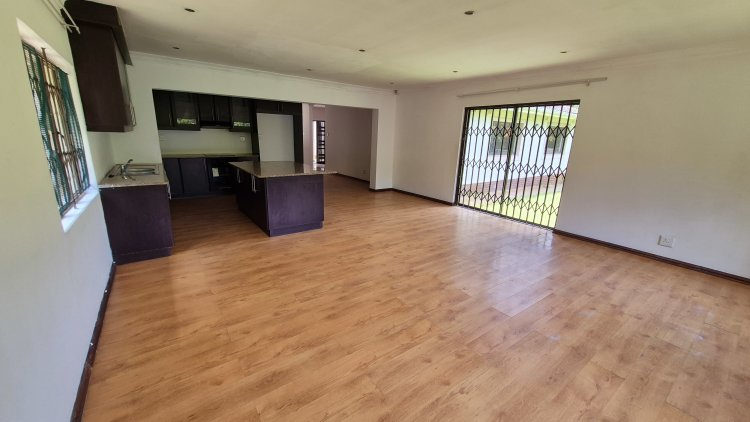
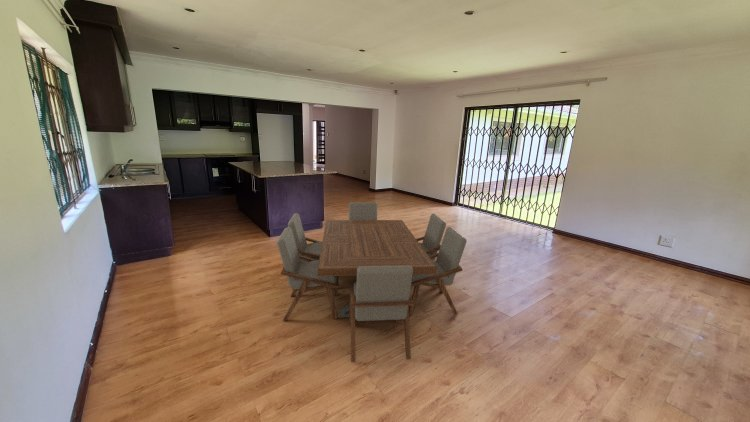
+ dining table (369, 258)
